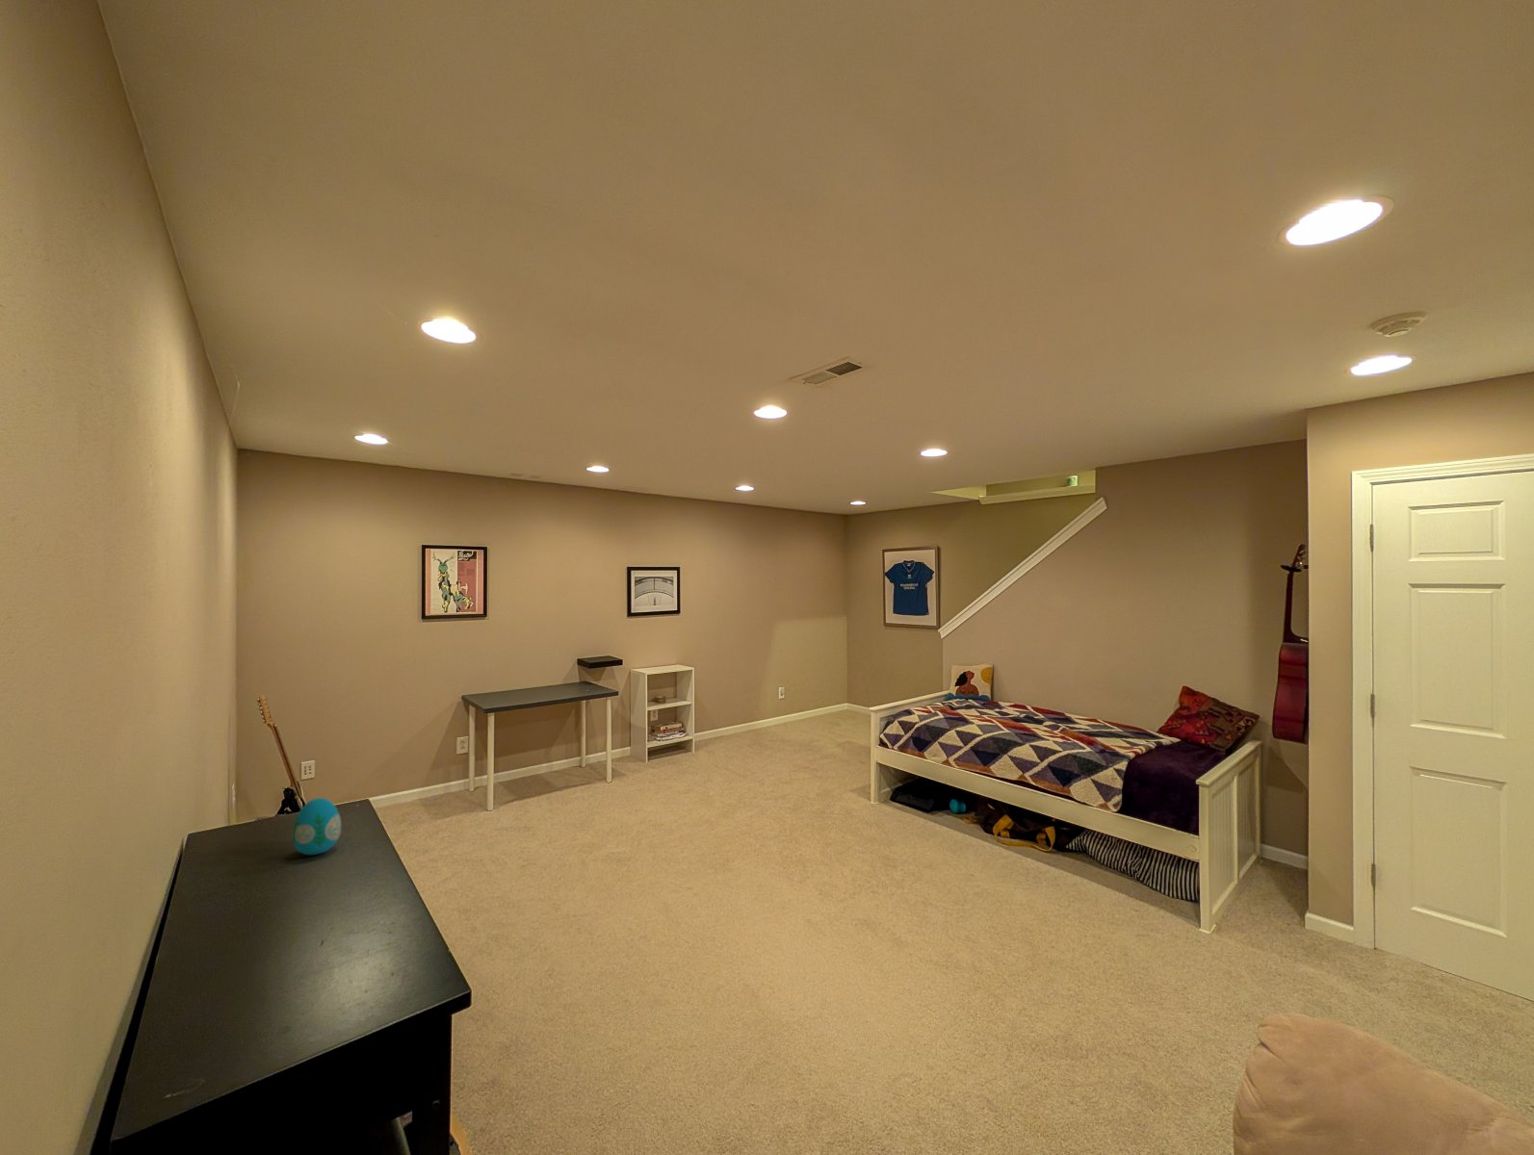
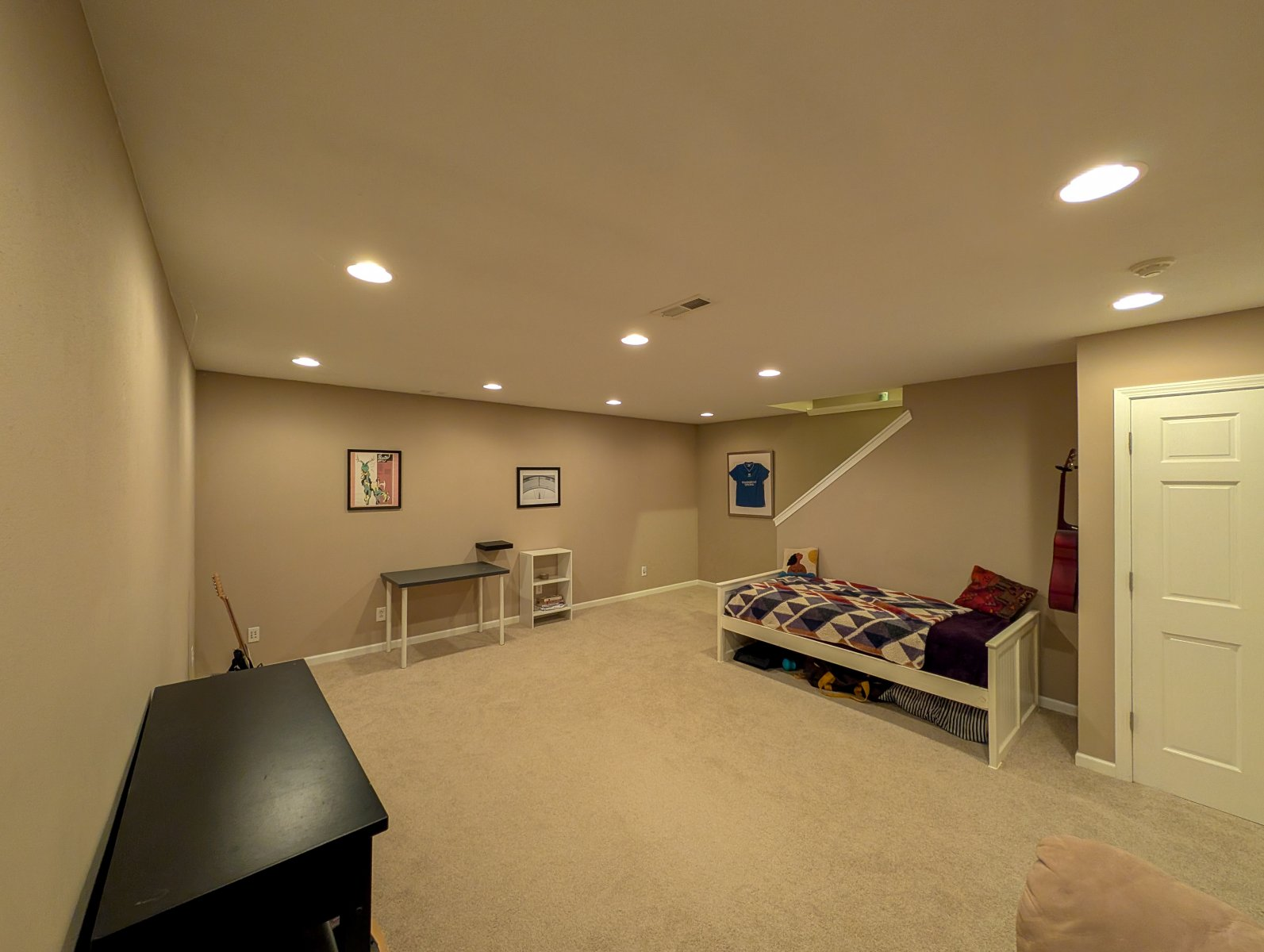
- decorative egg (317, 826)
